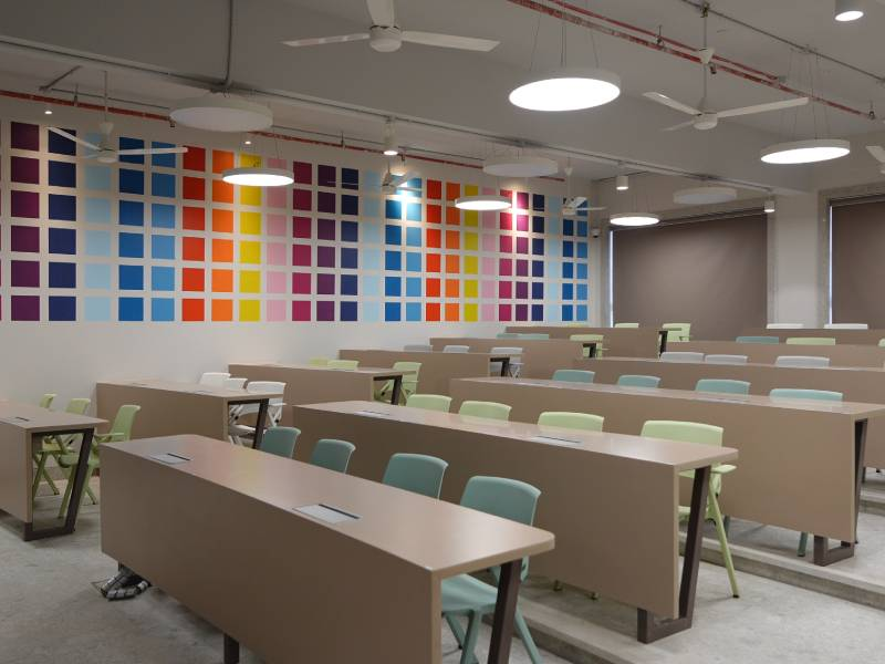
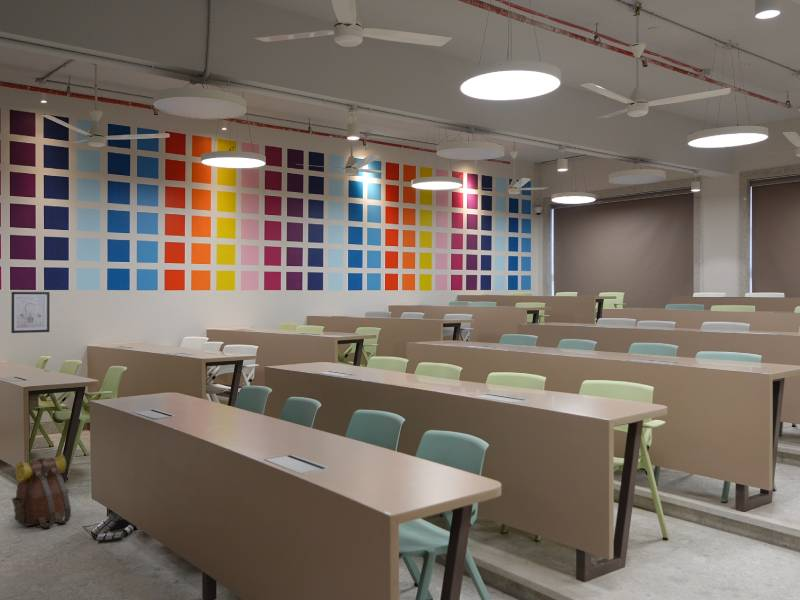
+ backpack (45, 490)
+ wall art (30, 312)
